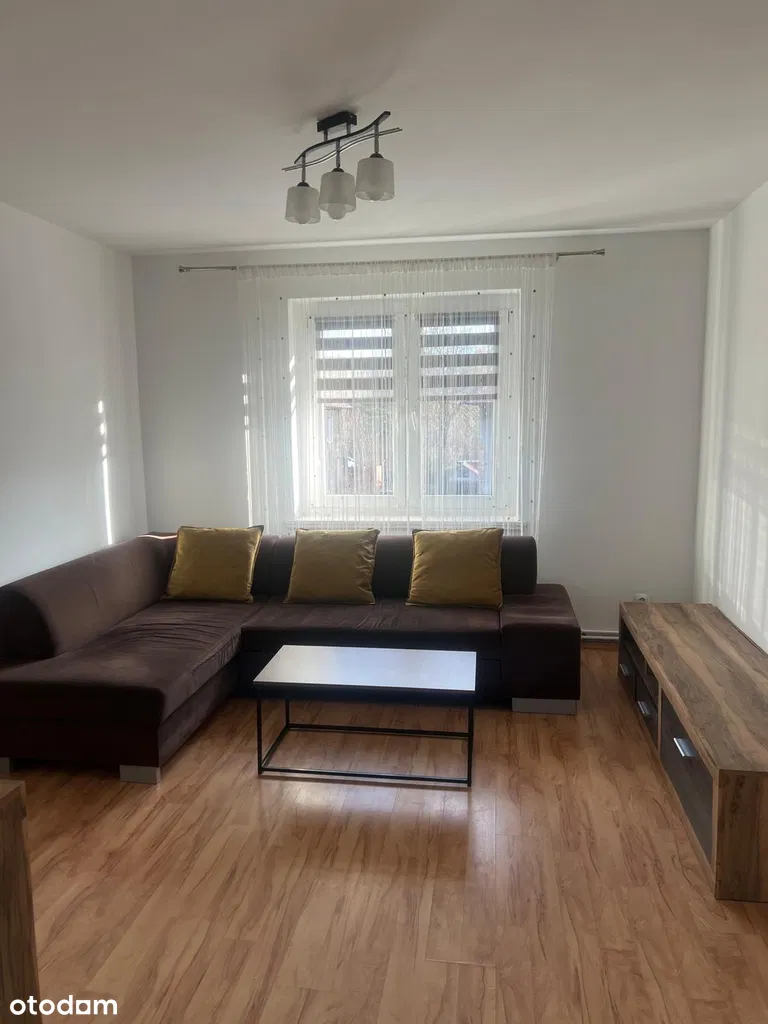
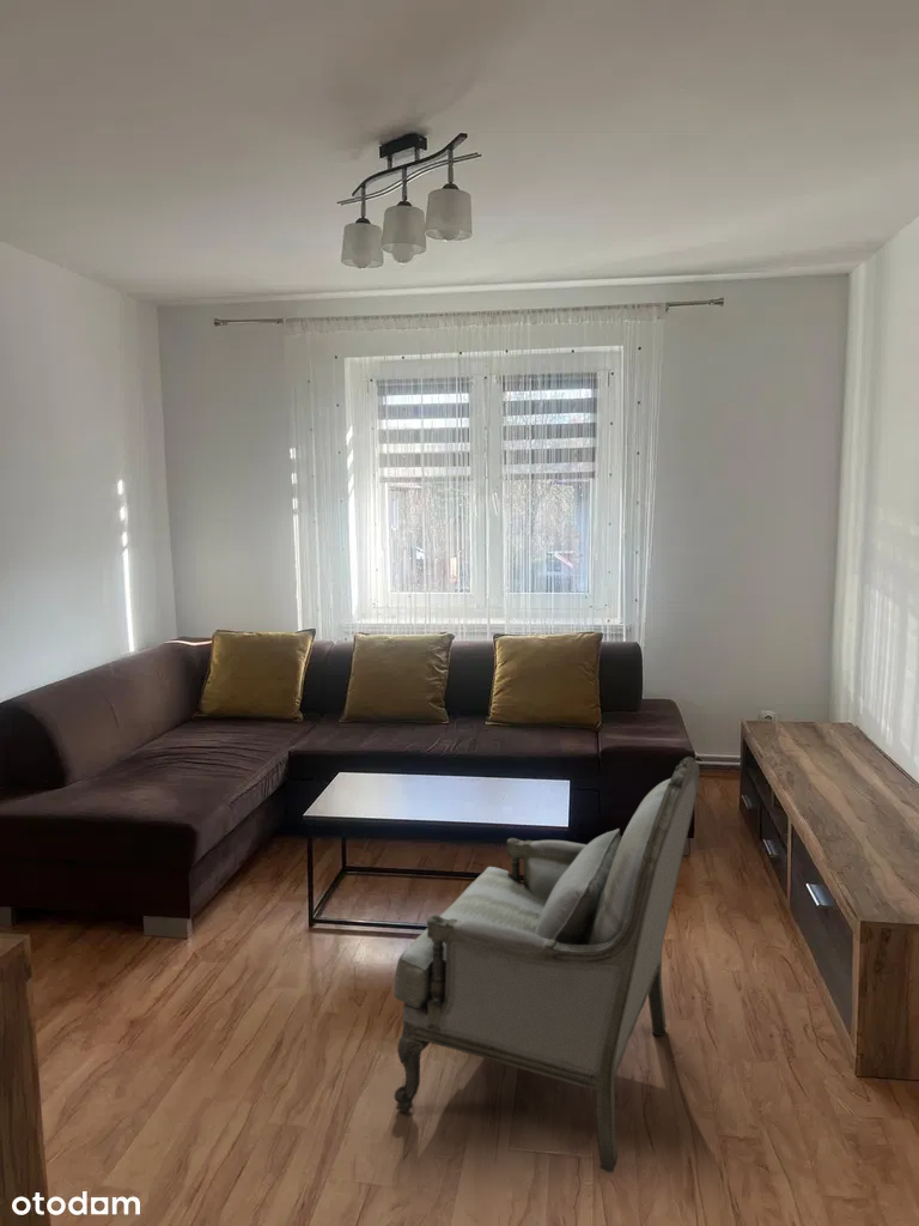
+ armchair (555, 911)
